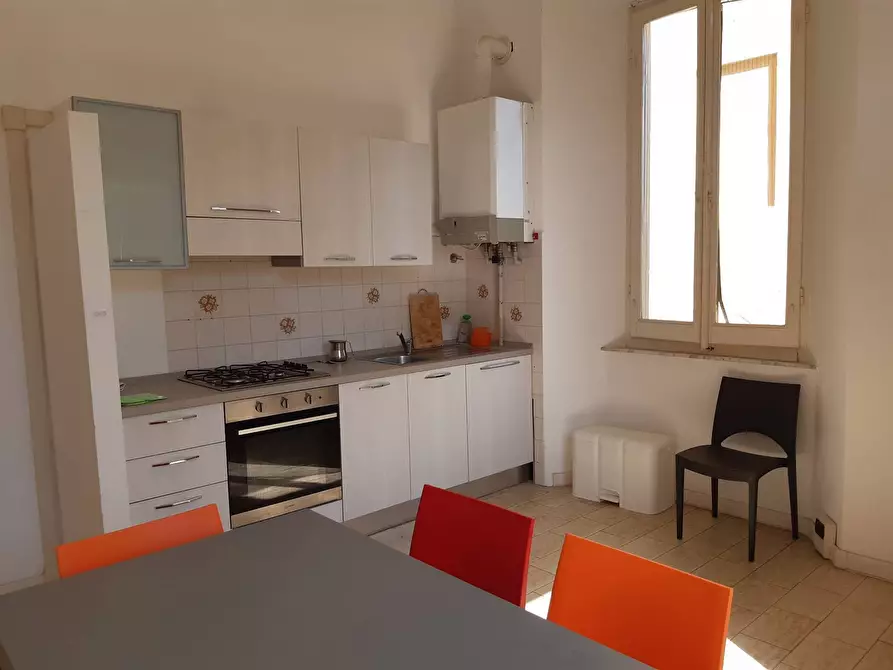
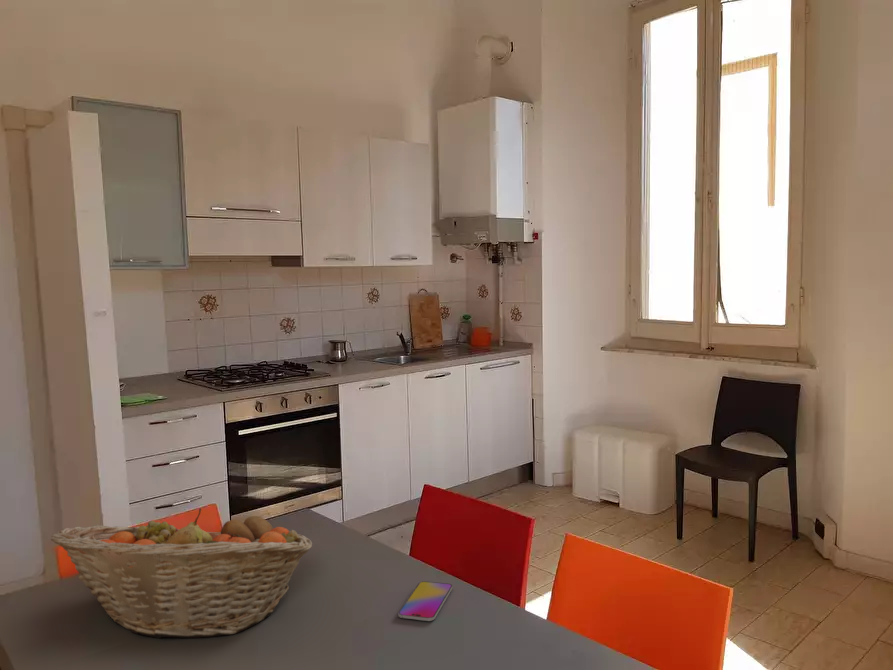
+ fruit basket (187, 558)
+ smartphone (426, 600)
